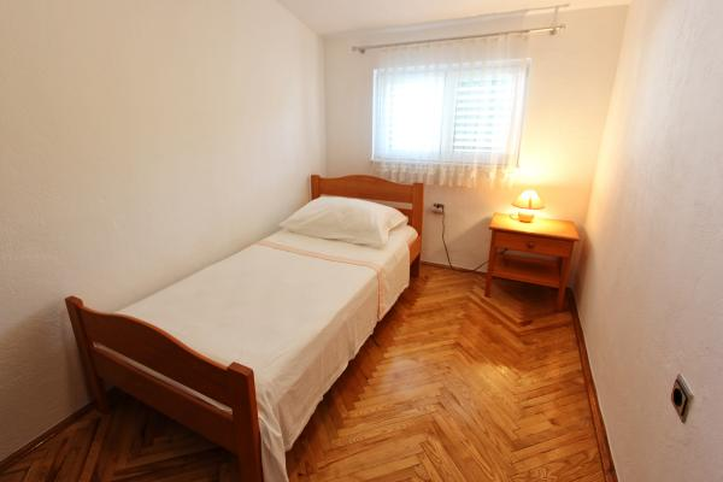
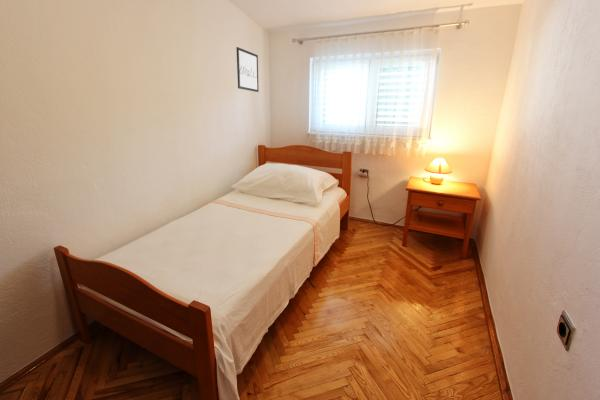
+ wall art (248, 71)
